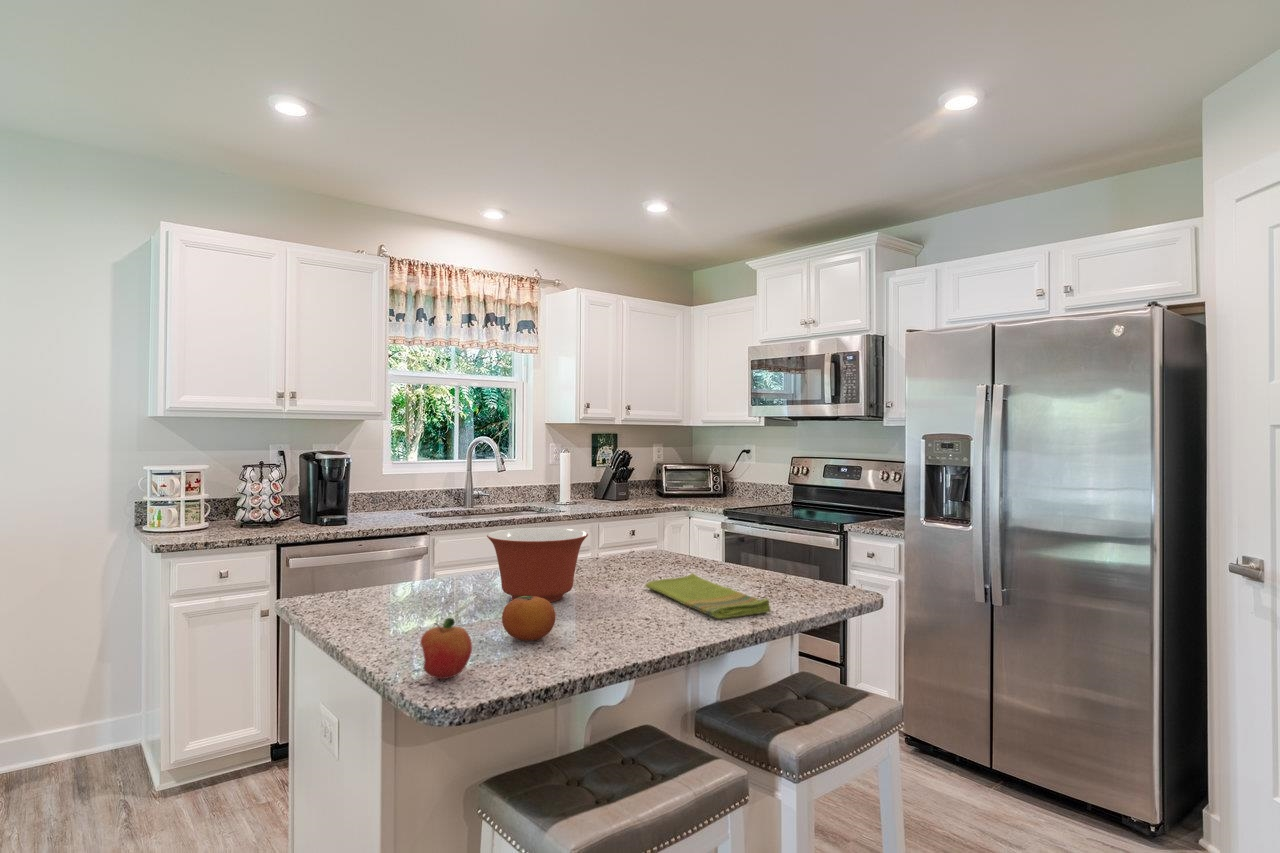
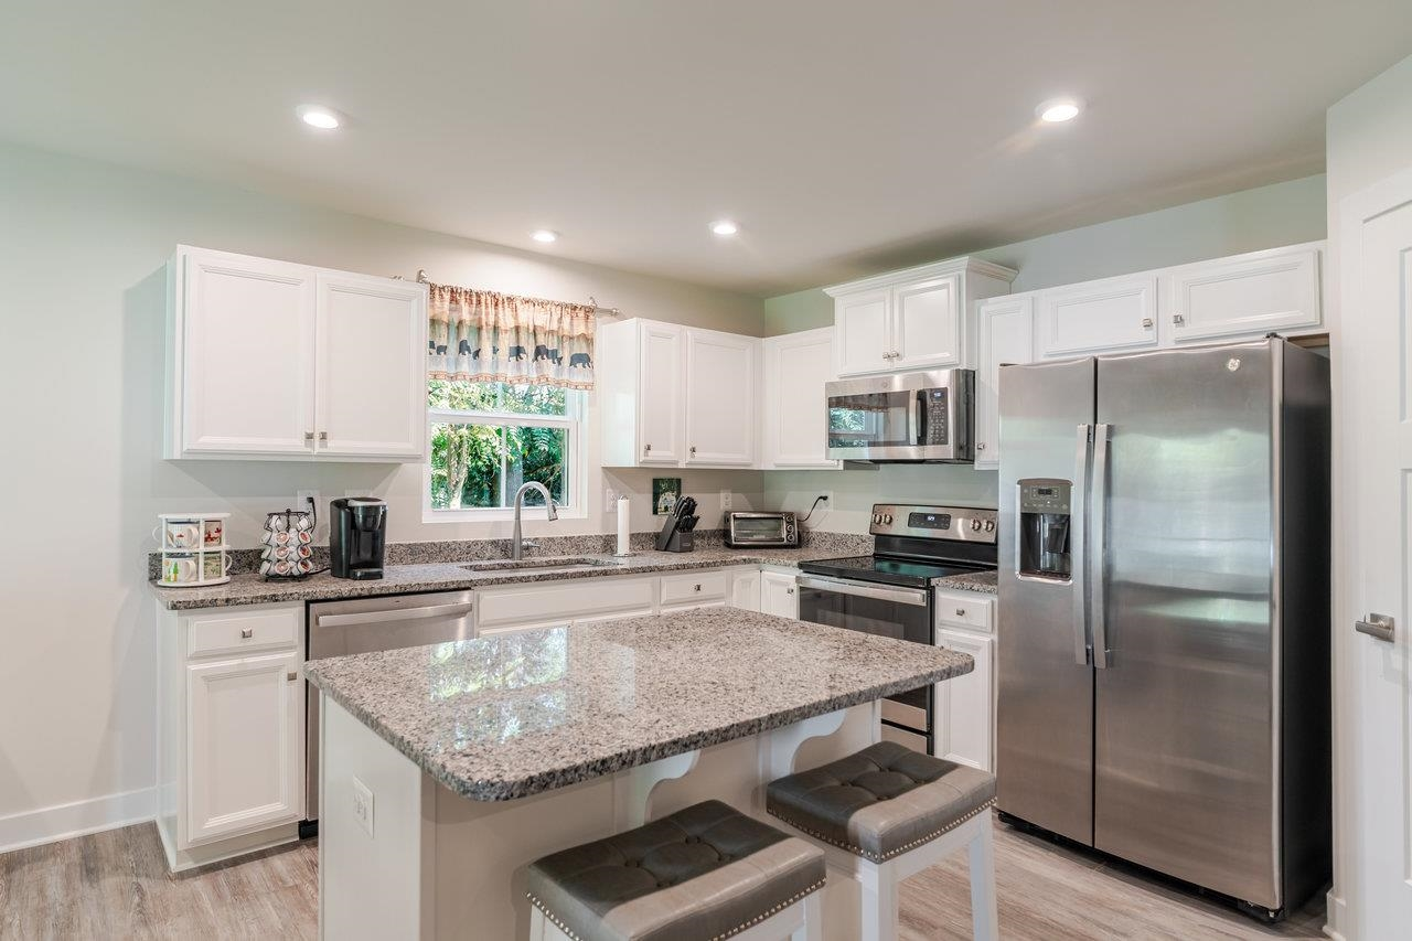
- fruit (446, 646)
- mixing bowl (537, 565)
- dish towel (703, 593)
- fruit (528, 618)
